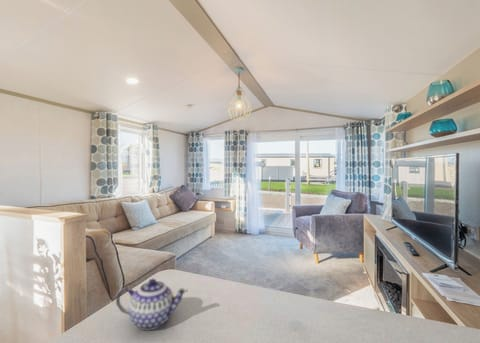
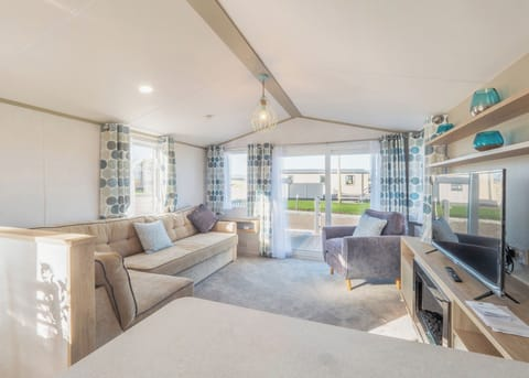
- teapot (152, 300)
